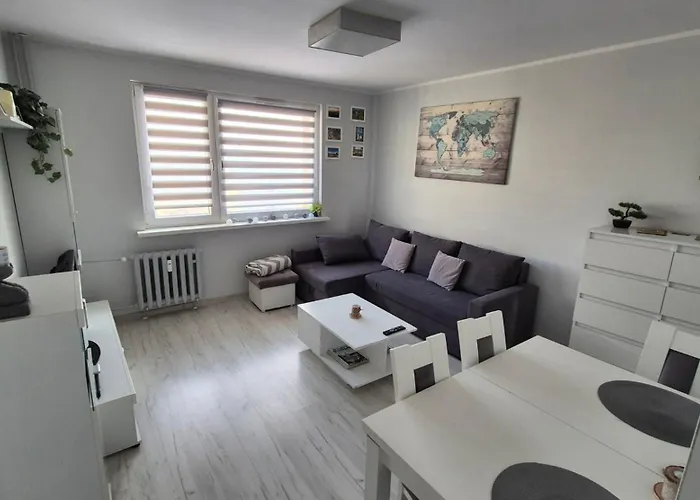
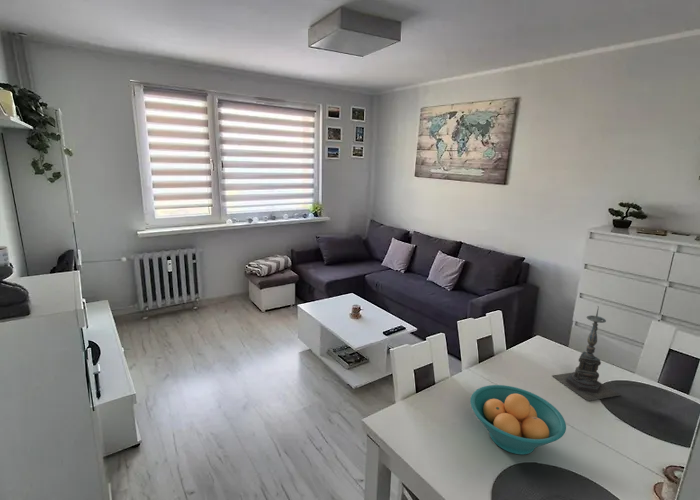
+ candle holder (592, 346)
+ fruit bowl (514, 418)
